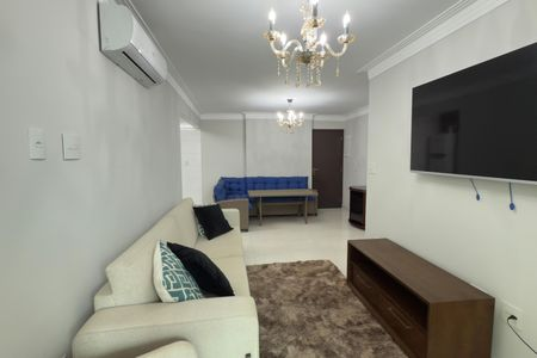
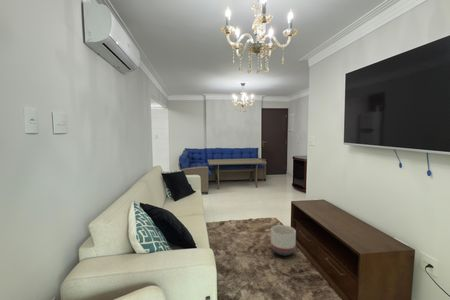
+ planter (283, 241)
